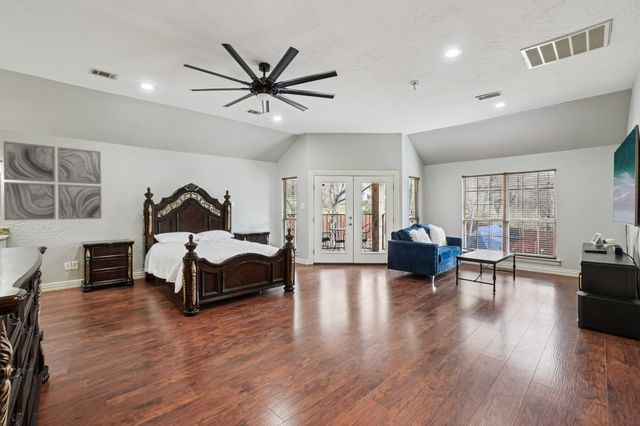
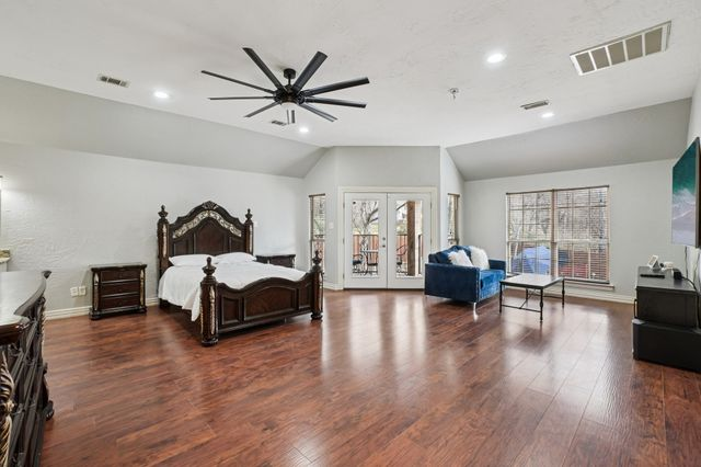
- wall art (58, 184)
